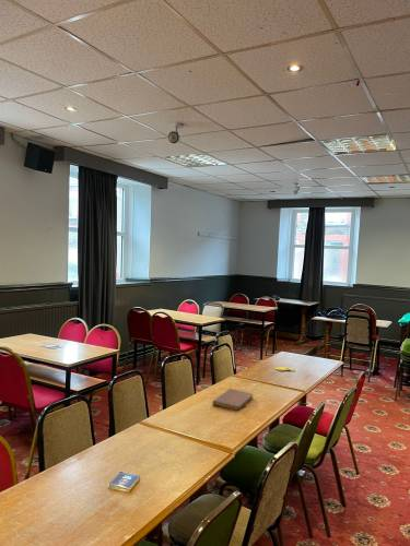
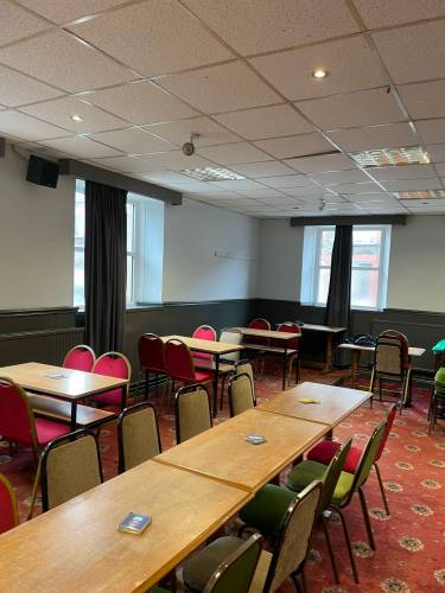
- notebook (233, 399)
